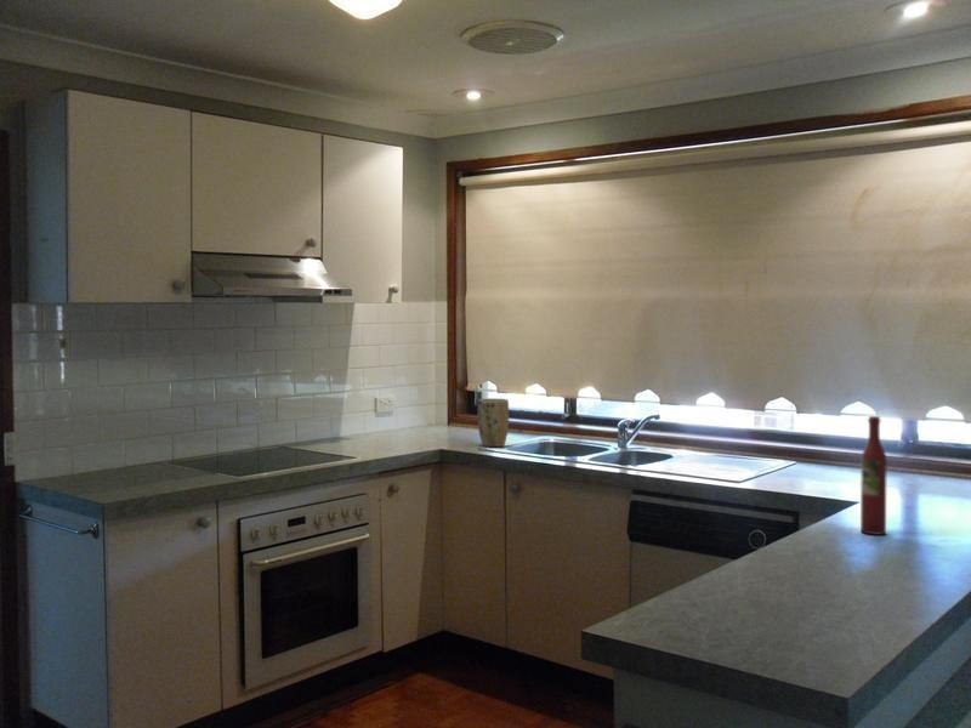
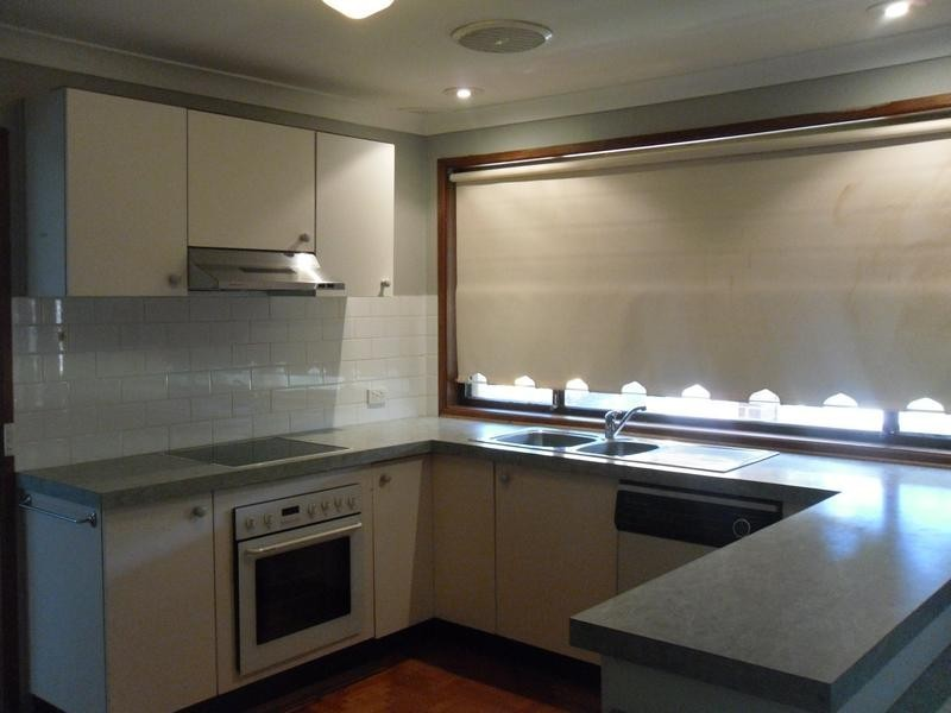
- wine bottle (873, 474)
- plant pot (493, 422)
